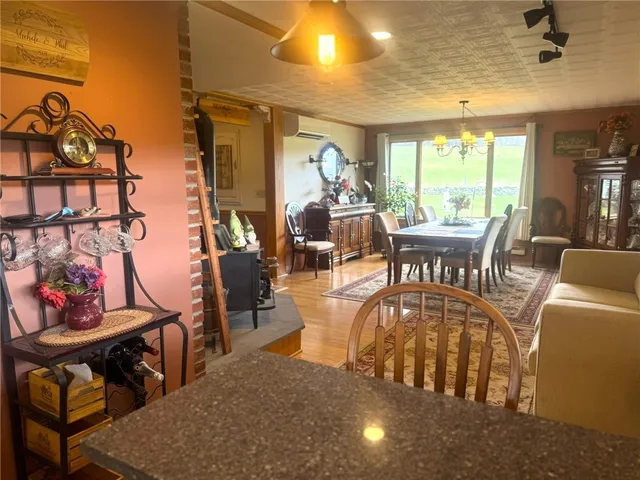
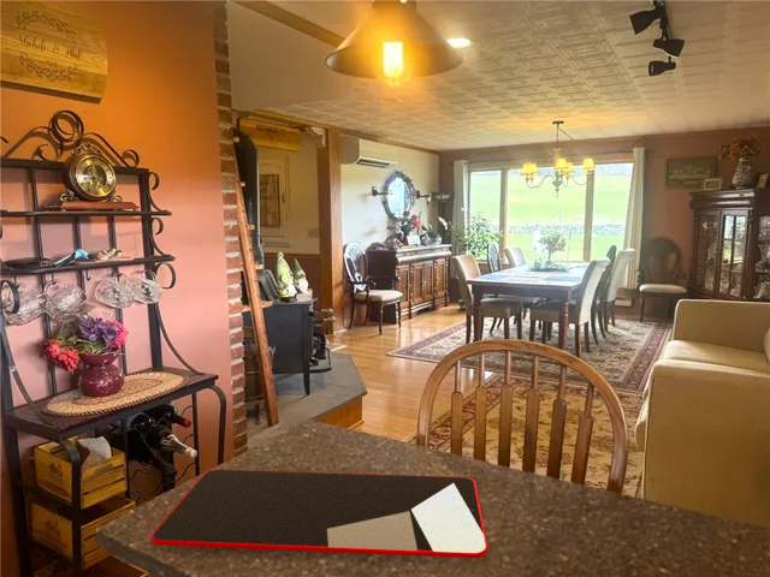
+ cutting board (327, 508)
